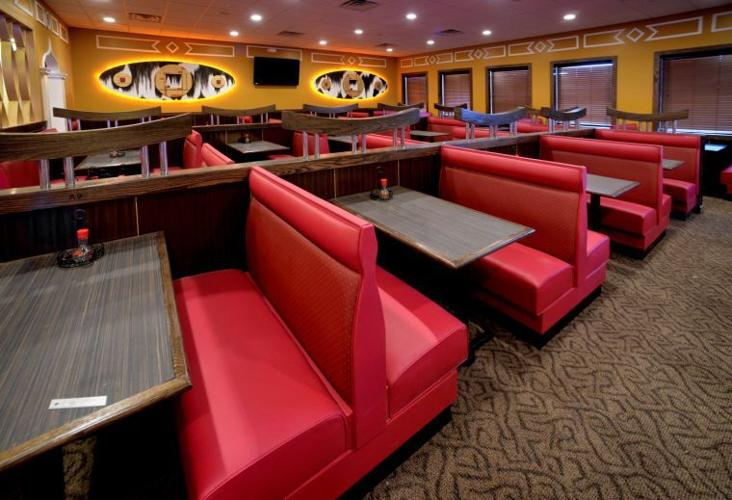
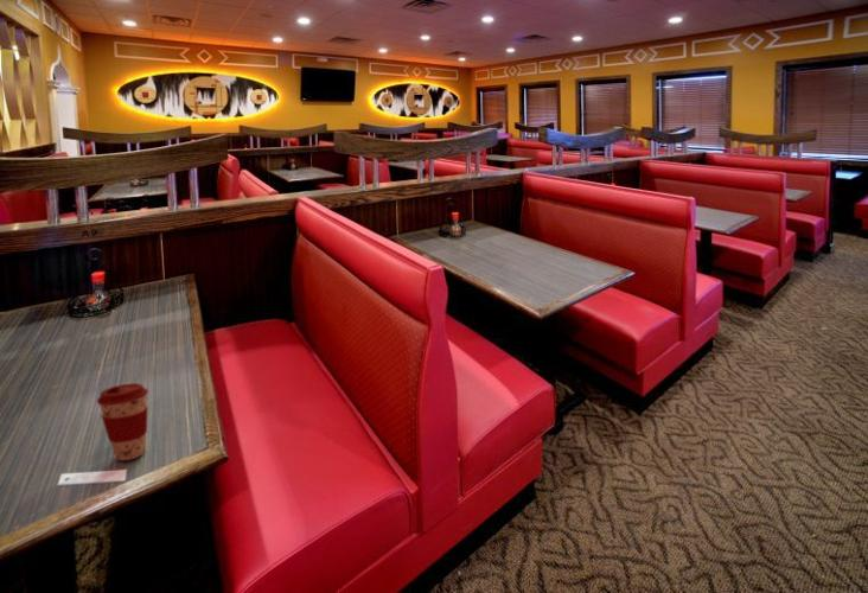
+ coffee cup (126, 421)
